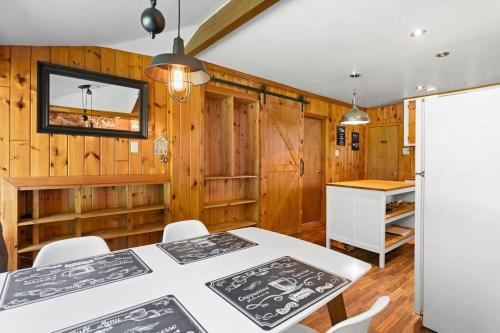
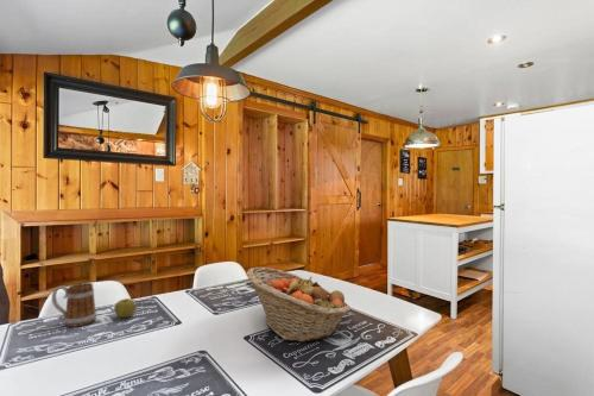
+ apple (125, 308)
+ mug (74, 303)
+ fruit basket (296, 296)
